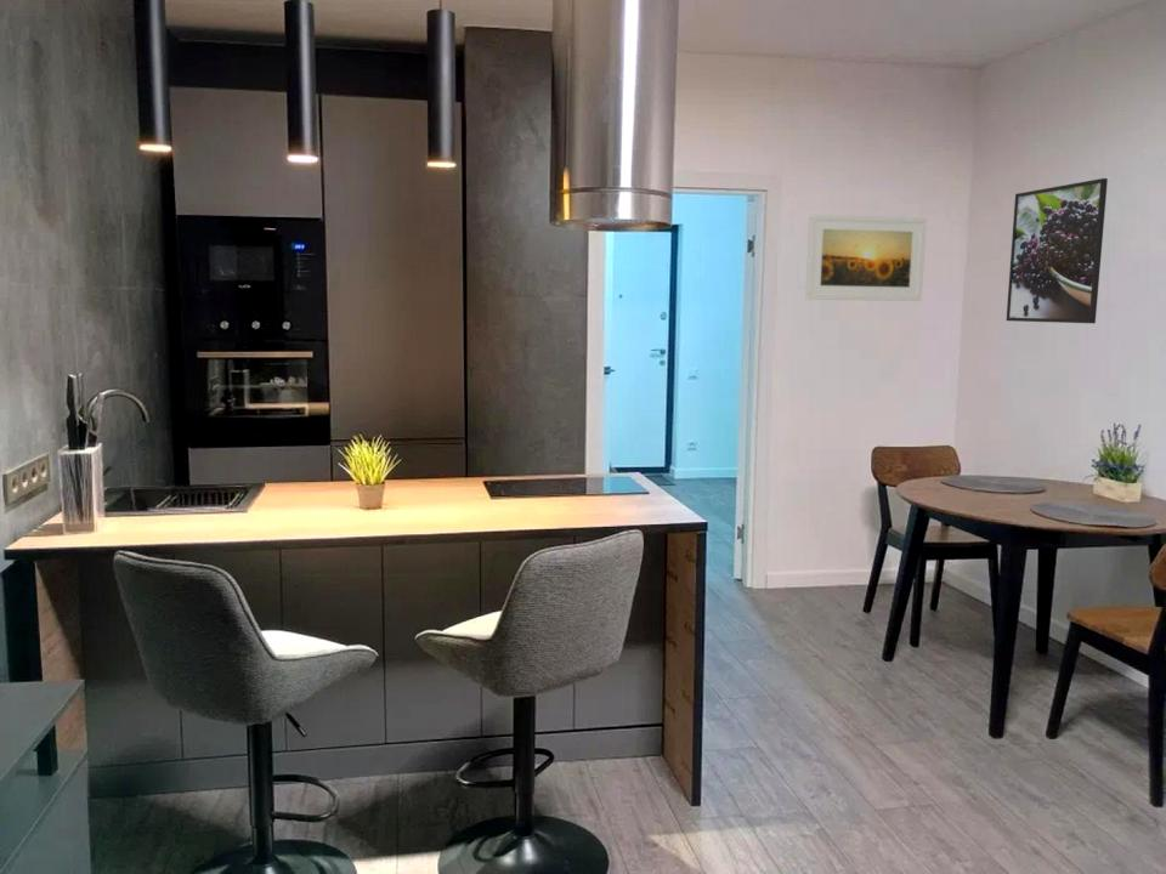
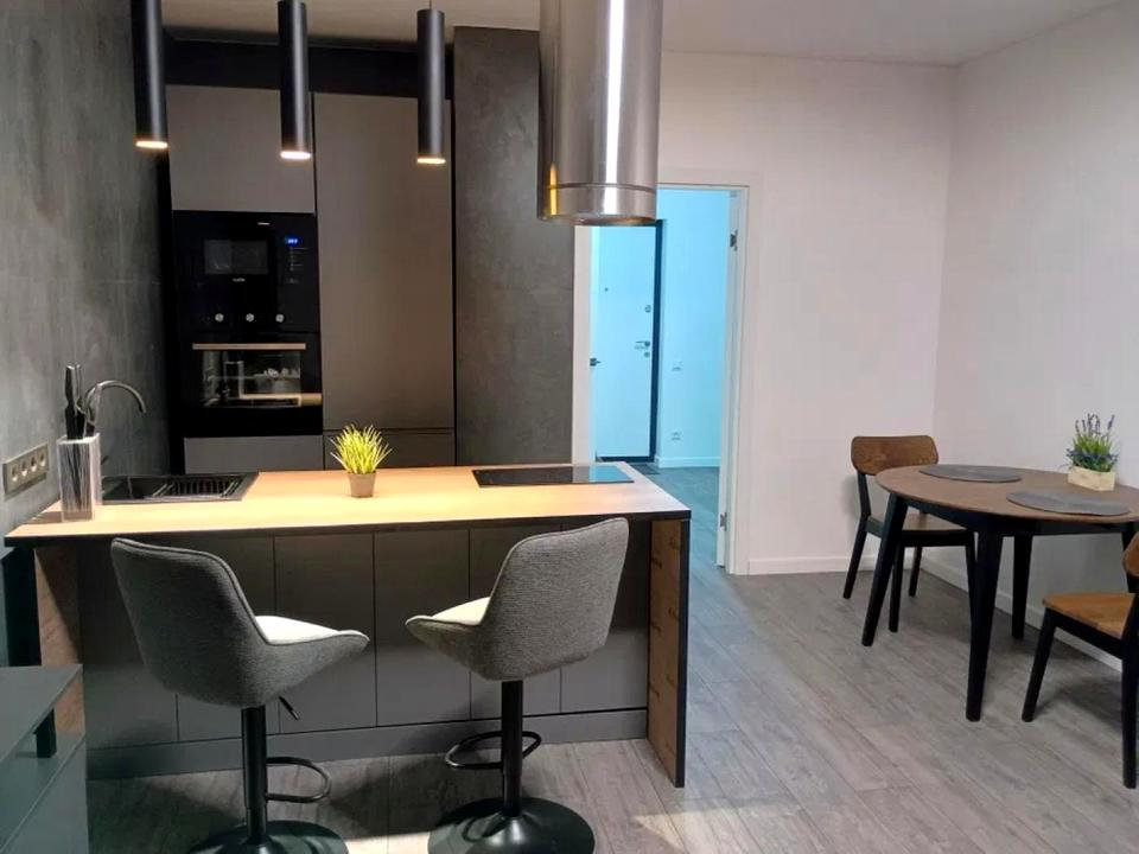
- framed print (1053, 255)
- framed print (866, 257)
